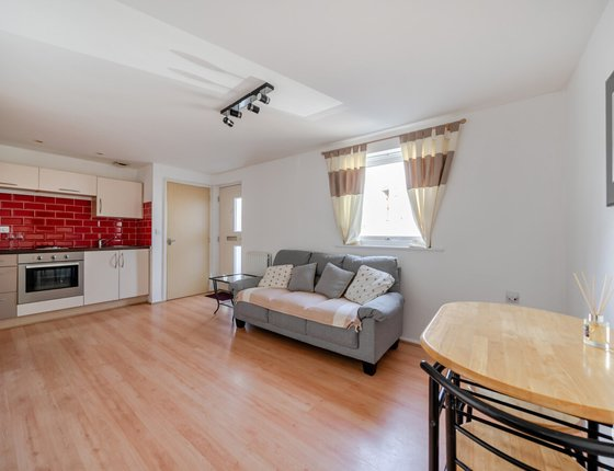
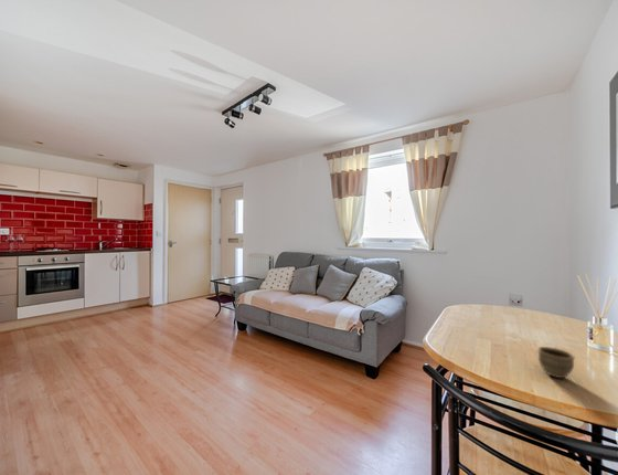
+ cup (554, 361)
